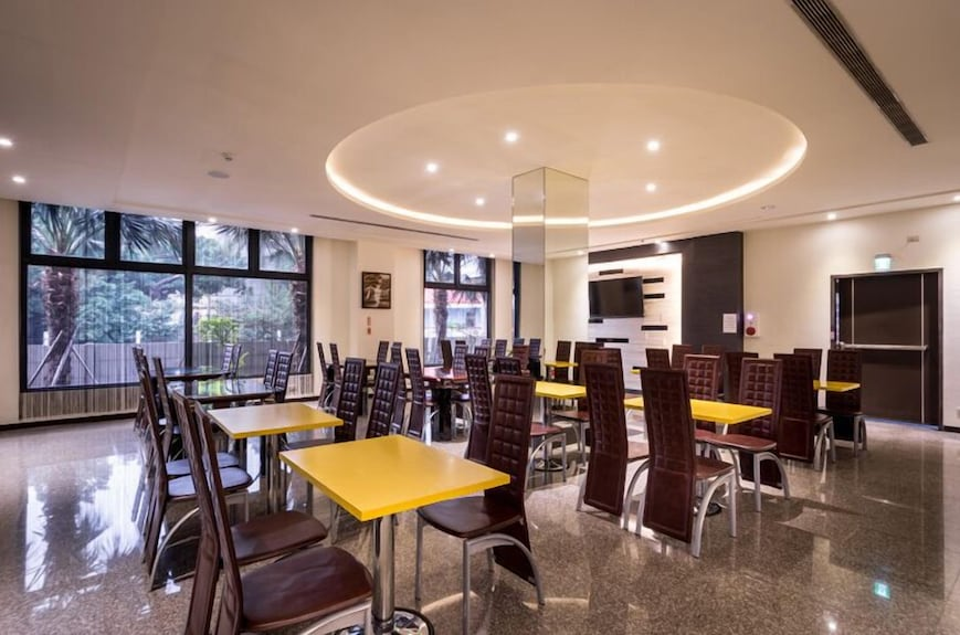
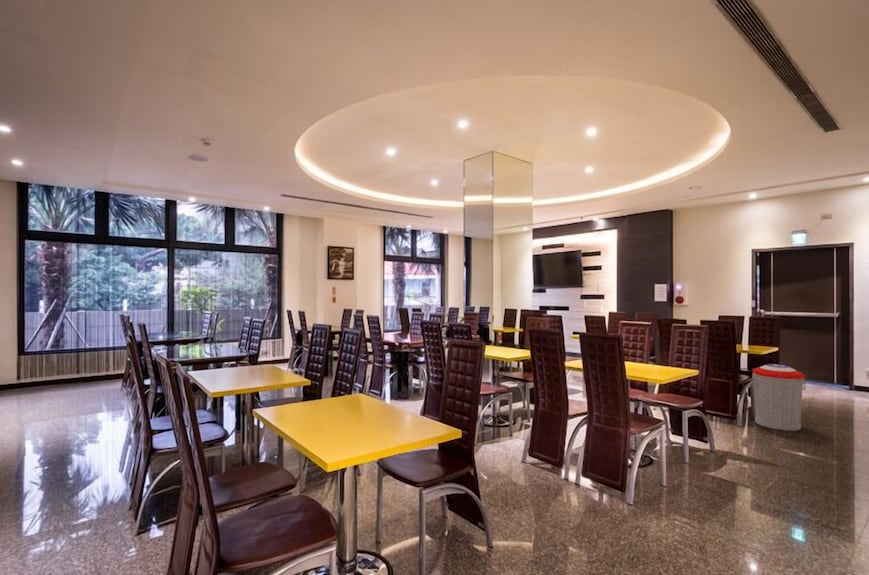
+ trash can (777, 395)
